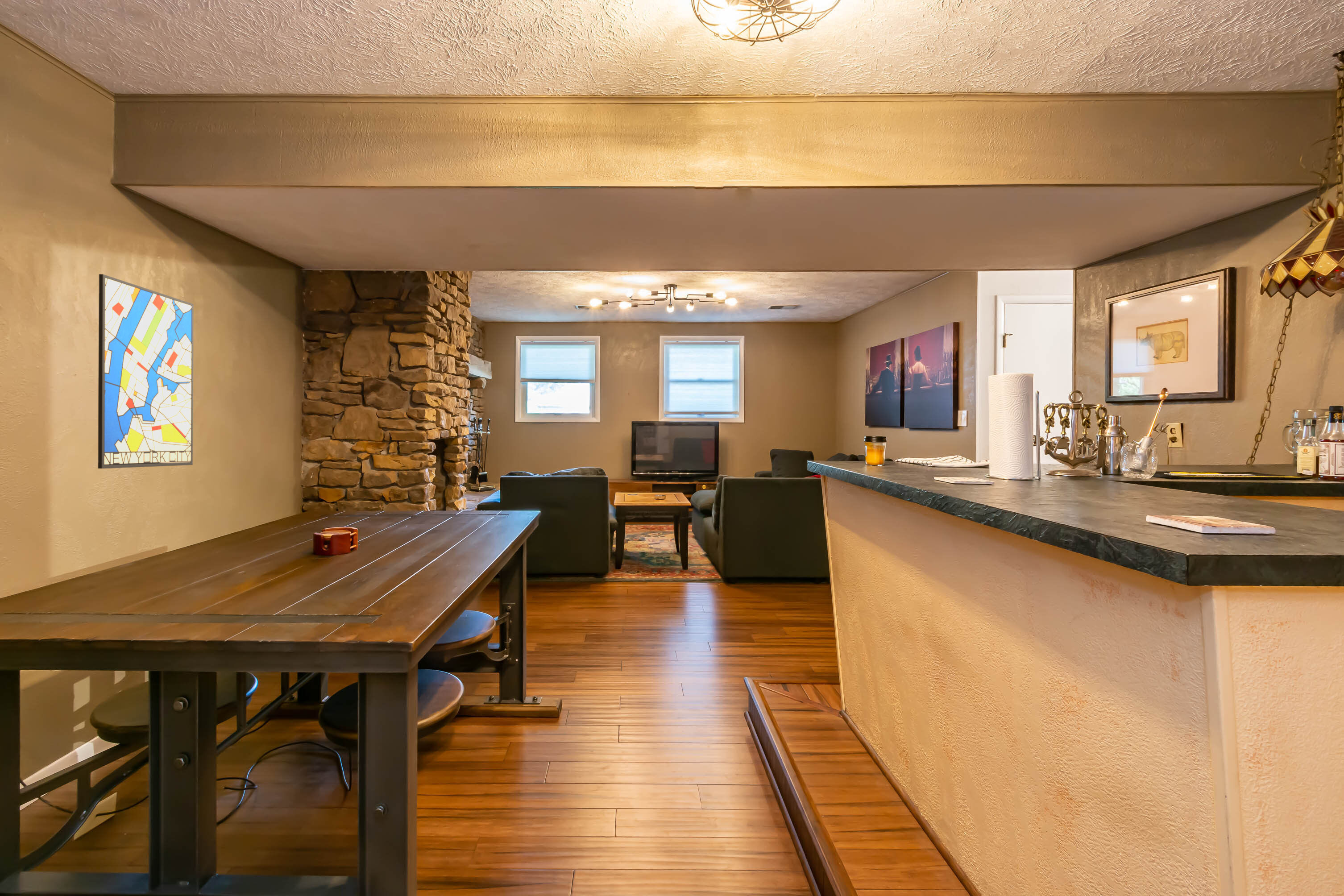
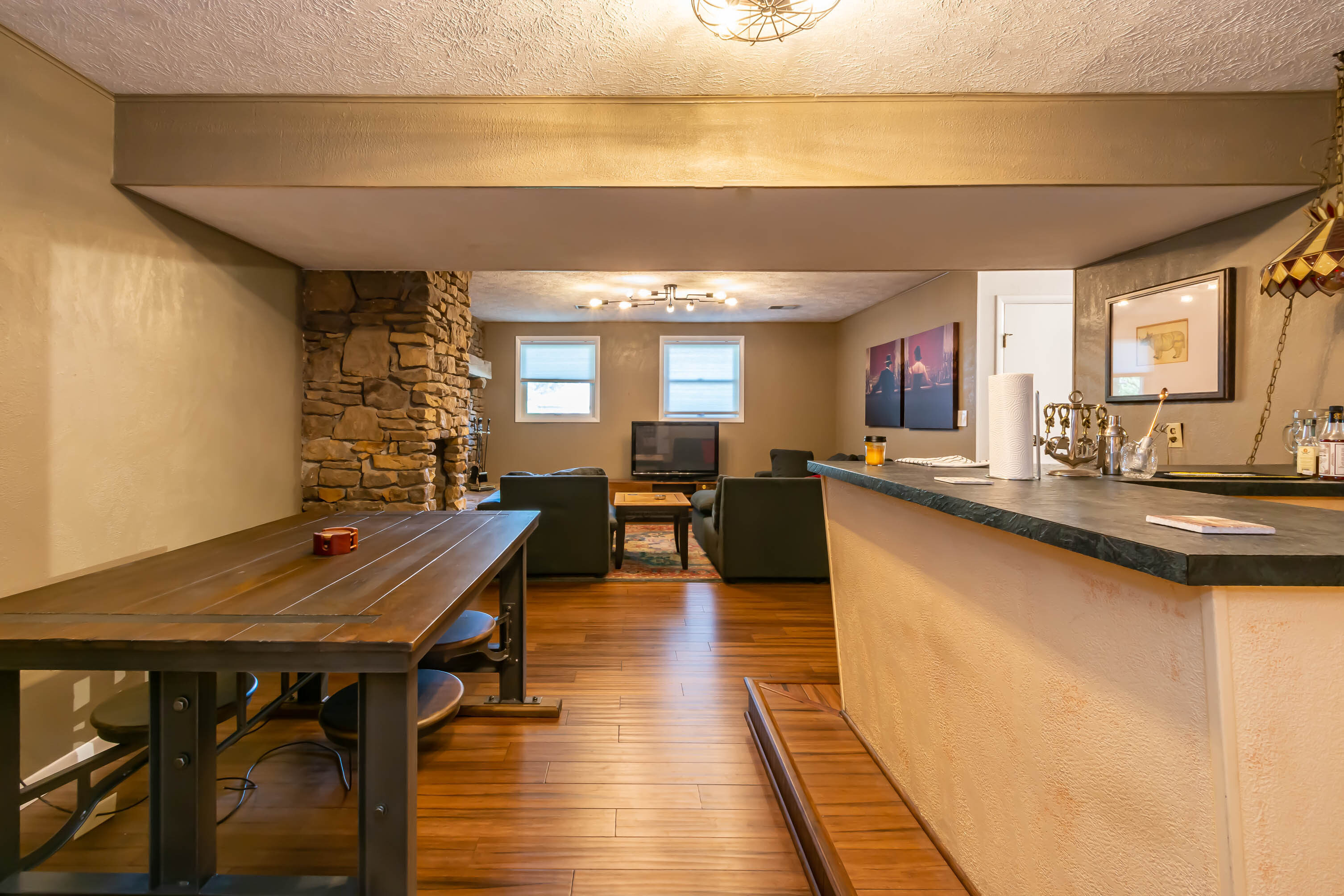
- wall art (150, 378)
